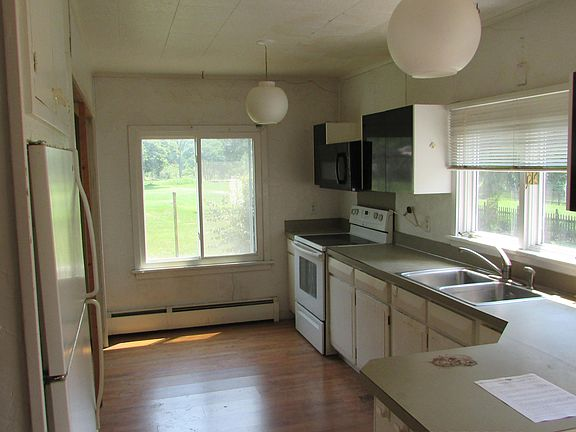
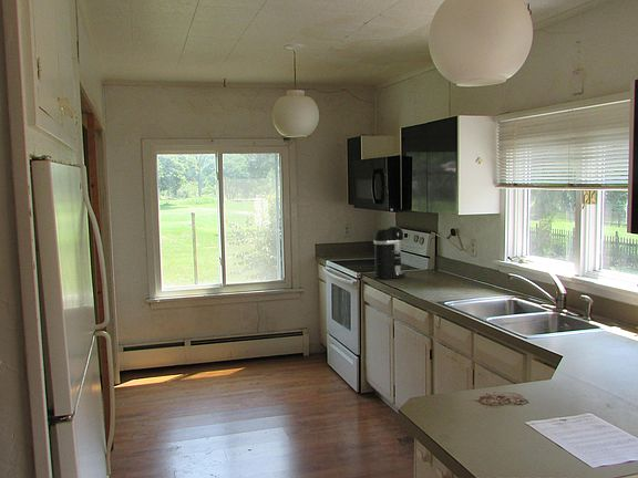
+ coffee maker (389, 251)
